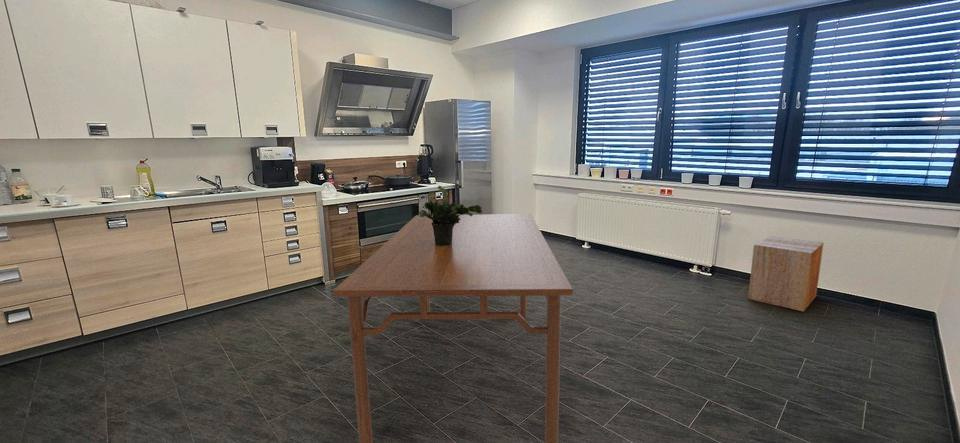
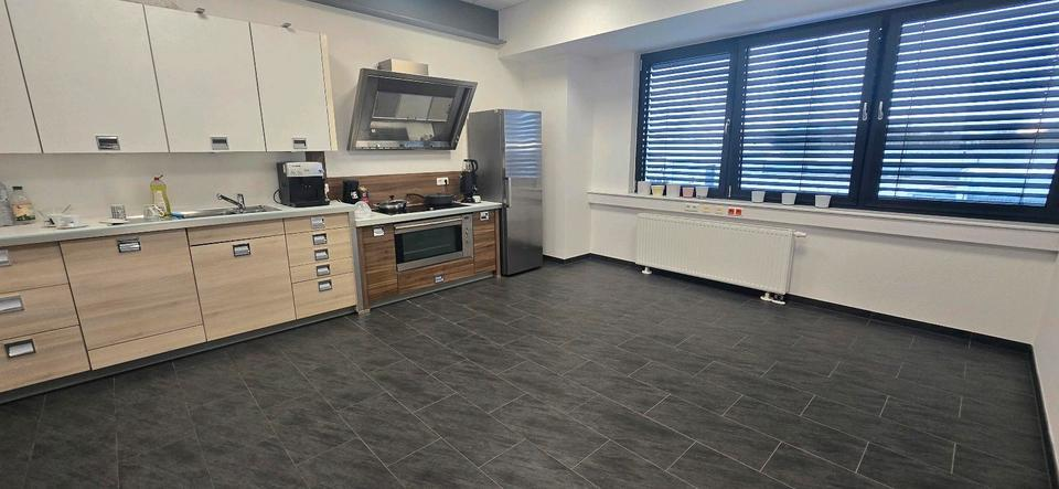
- dining table (467, 312)
- potted plant (450, 214)
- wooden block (785, 270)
